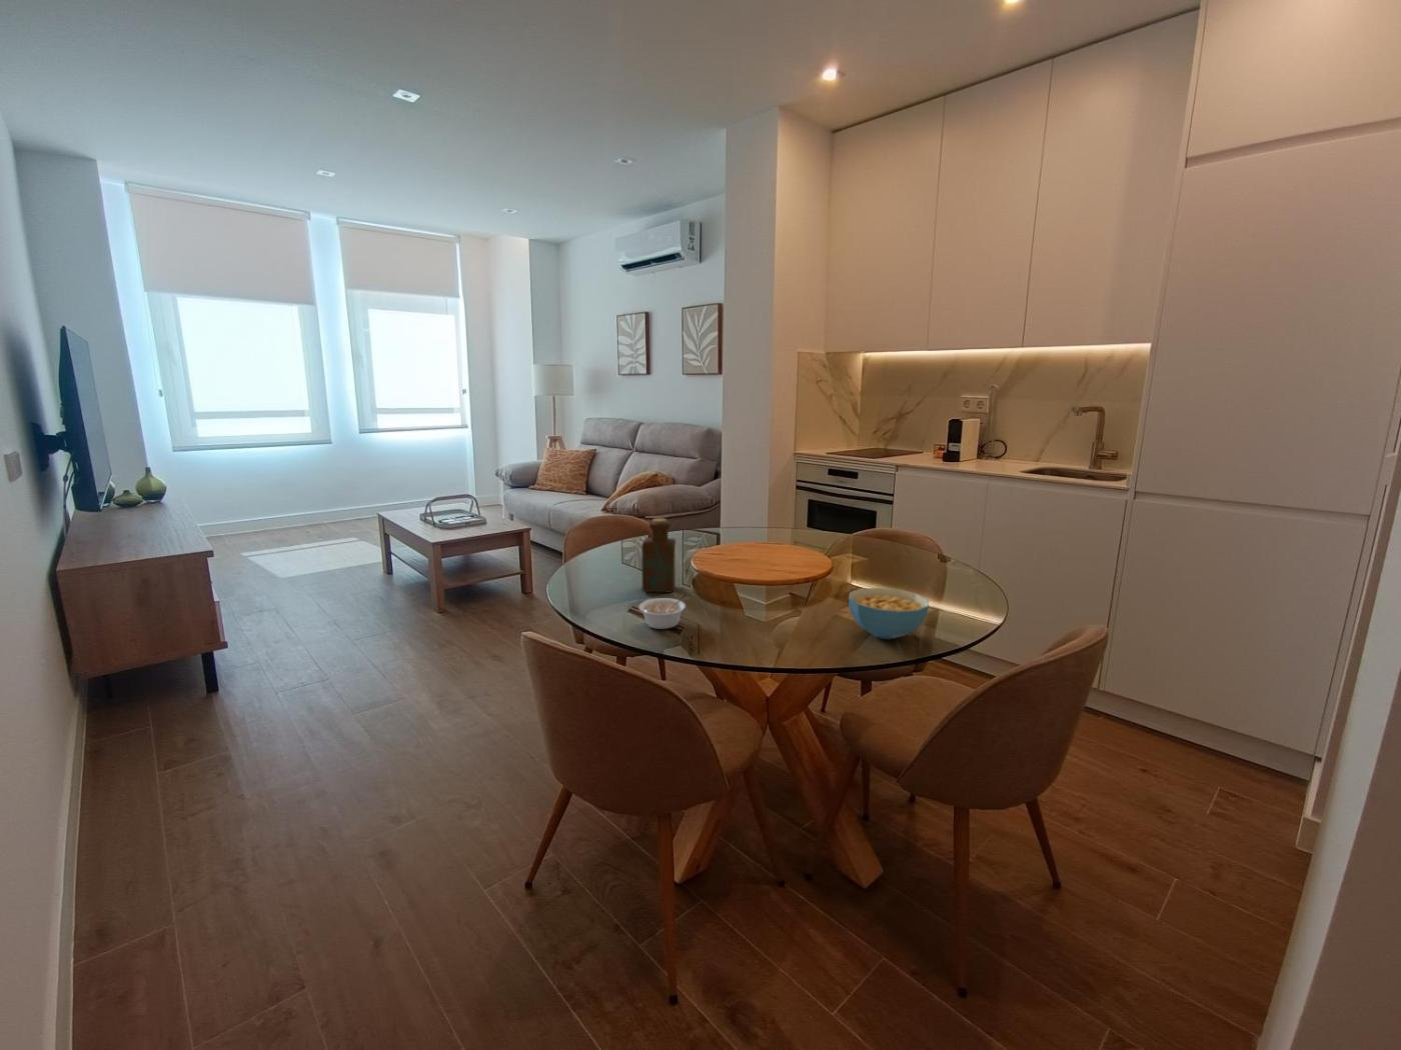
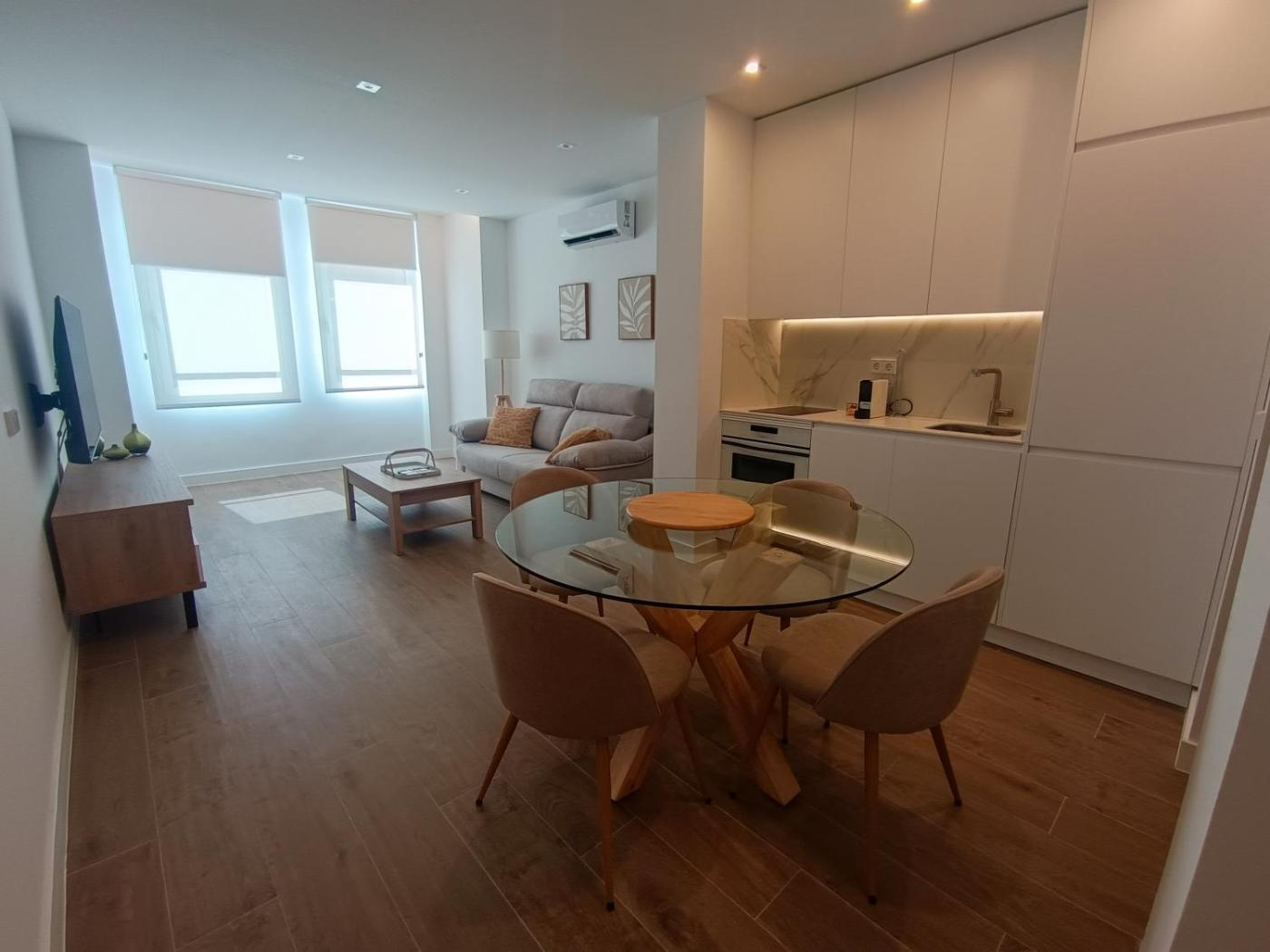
- bottle (659, 554)
- cereal bowl (887, 617)
- legume (663, 612)
